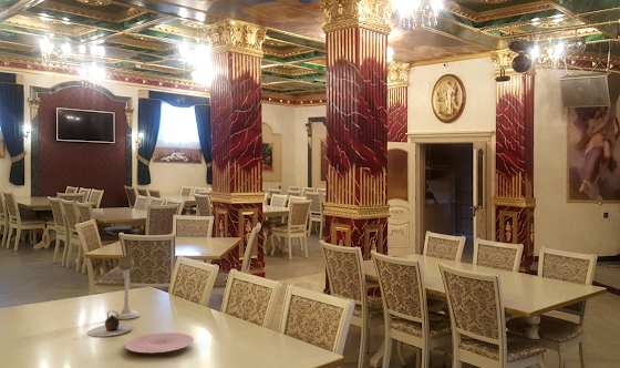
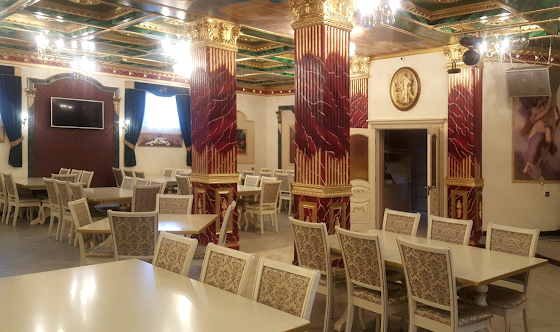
- candle holder (126, 286)
- plate (159, 345)
- teapot (110, 320)
